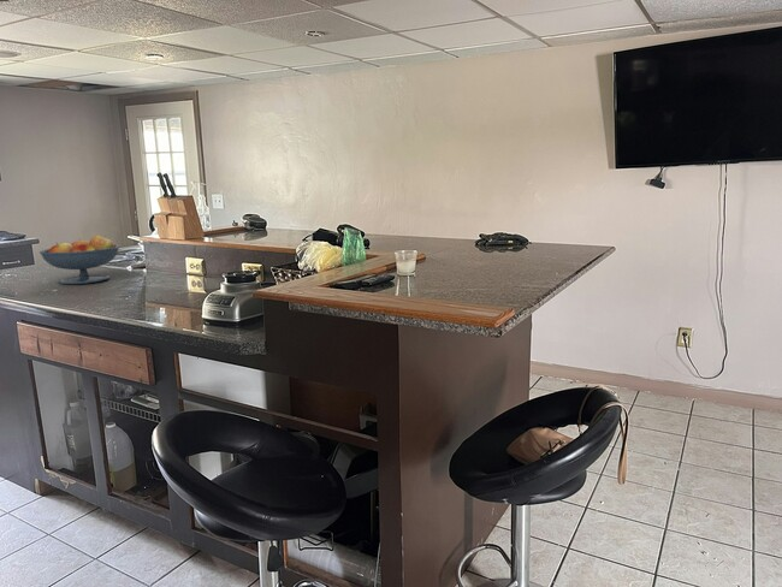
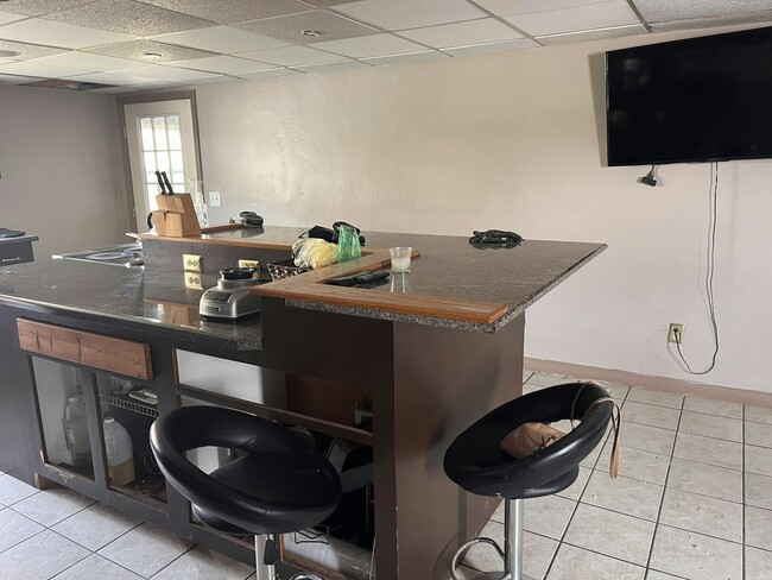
- fruit bowl (82, 259)
